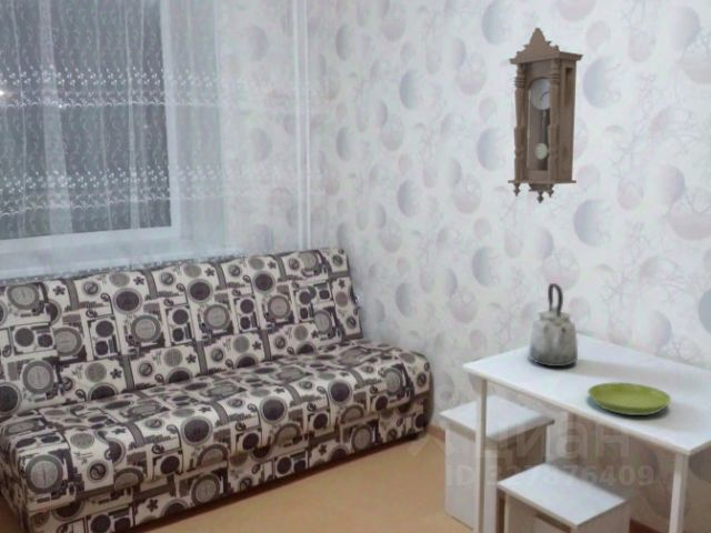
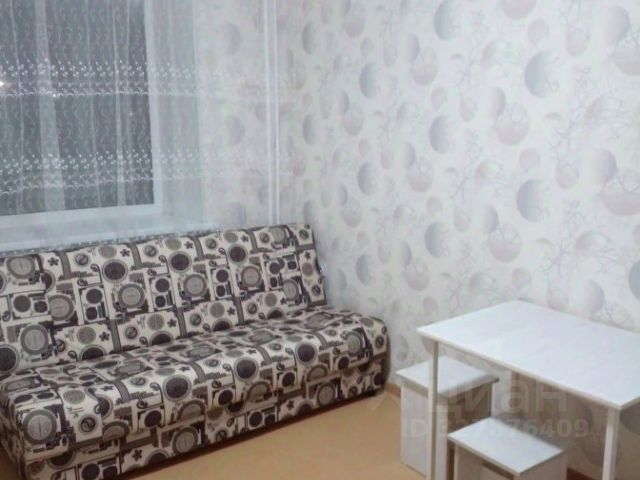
- pendulum clock (543, 118)
- saucer (628, 400)
- kettle (555, 325)
